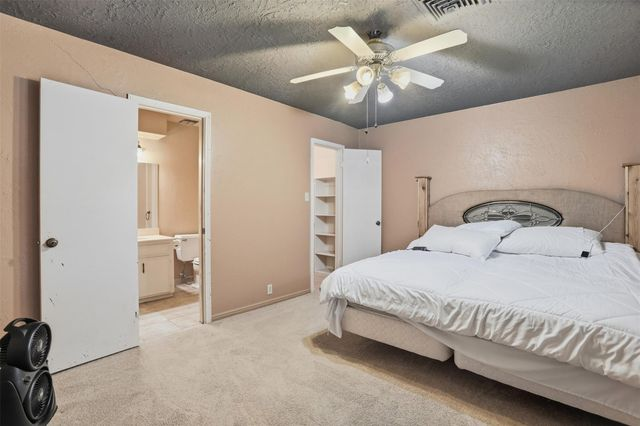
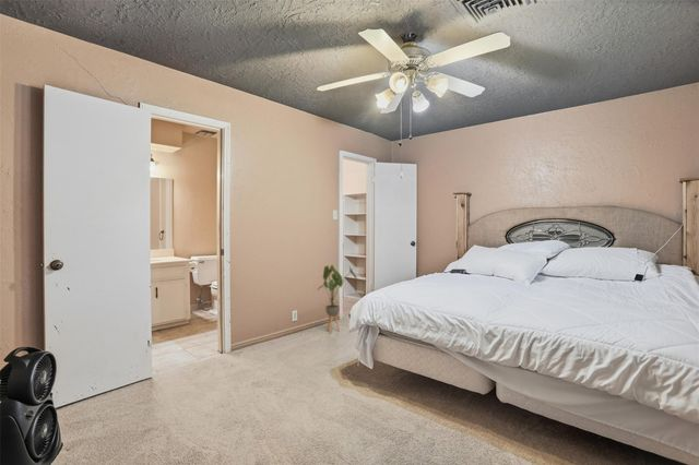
+ house plant (333, 297)
